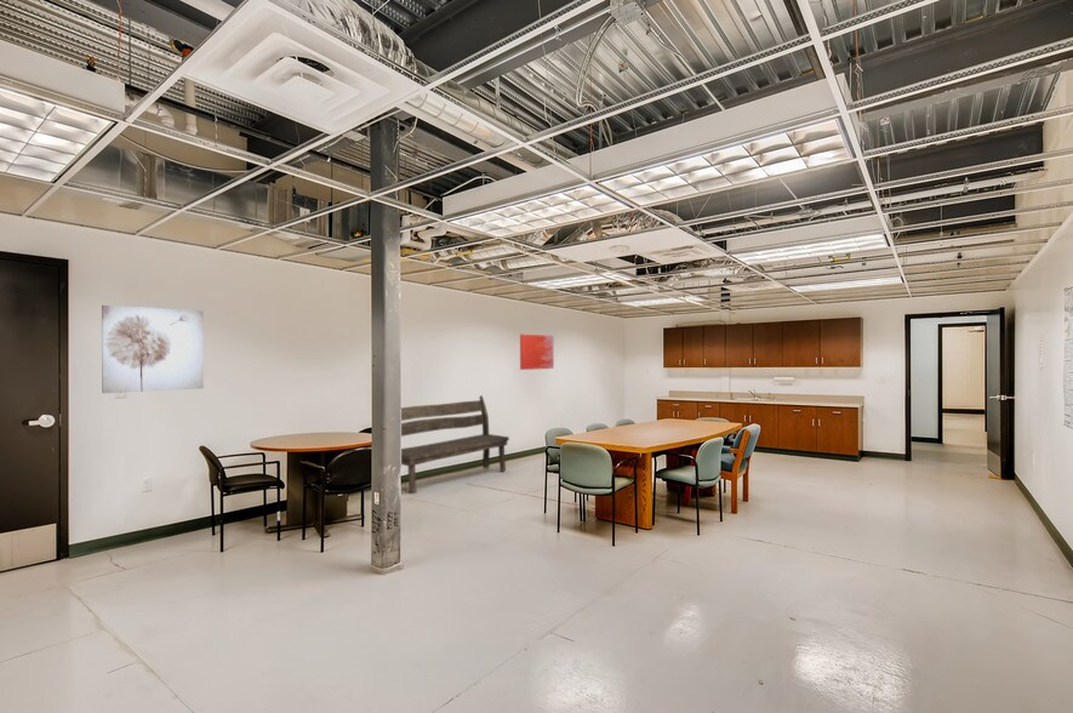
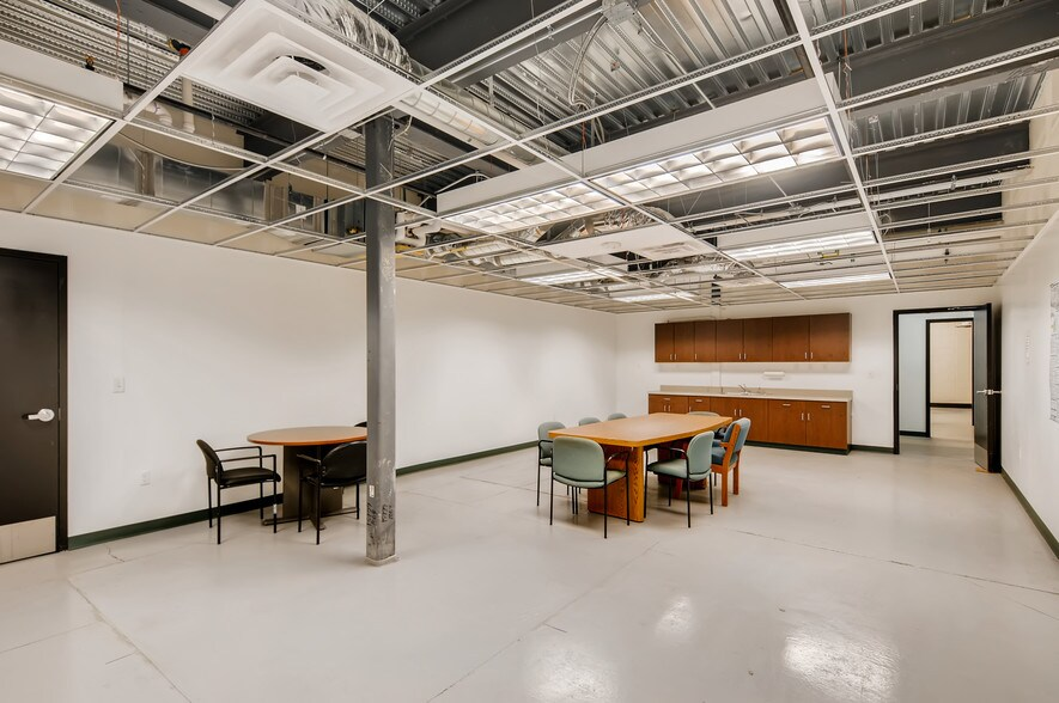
- wall art (537, 352)
- wall art (155, 349)
- bench (451, 440)
